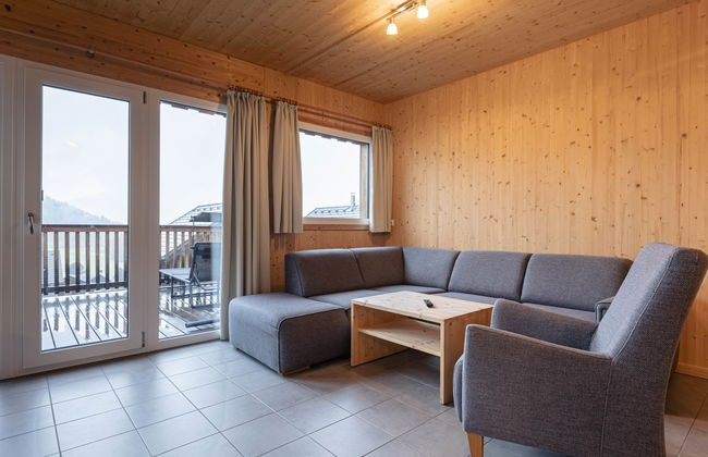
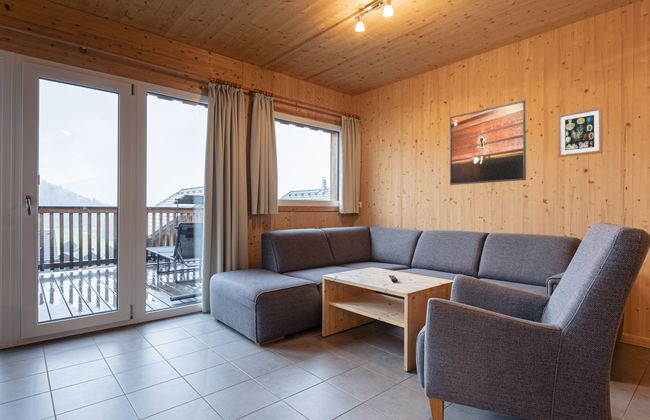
+ wall art (579, 133)
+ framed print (484, 146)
